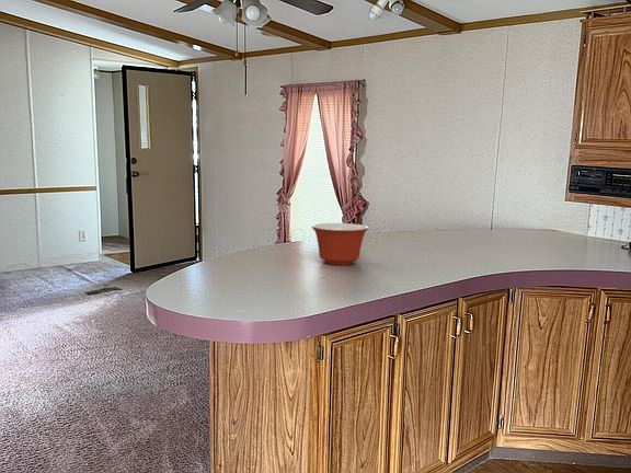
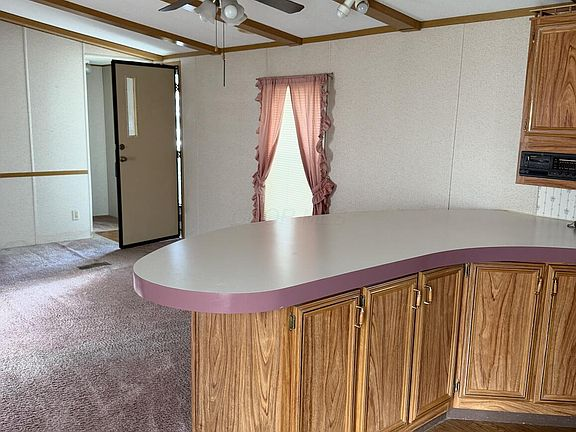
- mixing bowl (339, 244)
